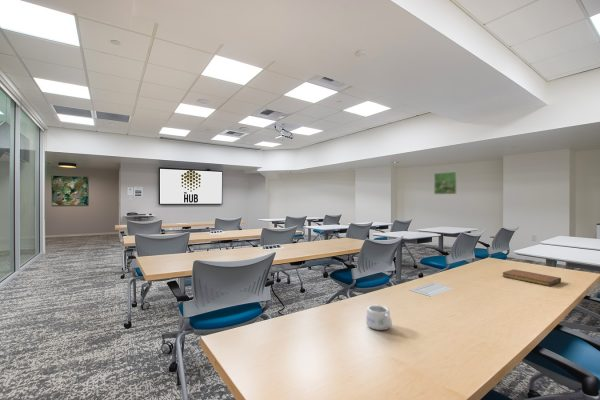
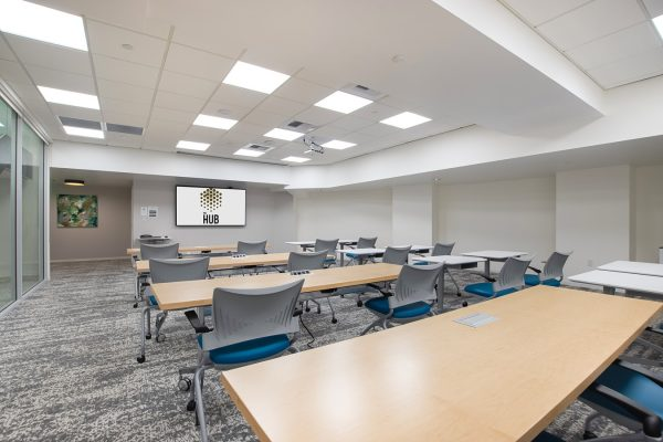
- mug (380, 318)
- notebook (530, 276)
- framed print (445, 183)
